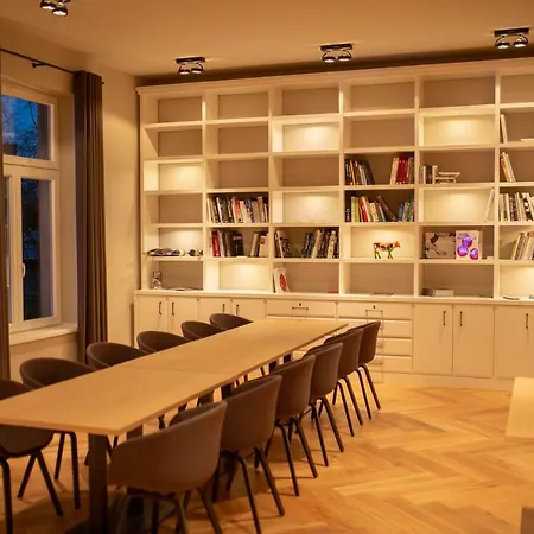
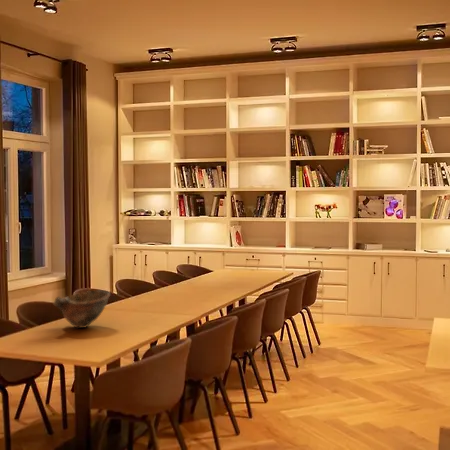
+ bowl (79, 310)
